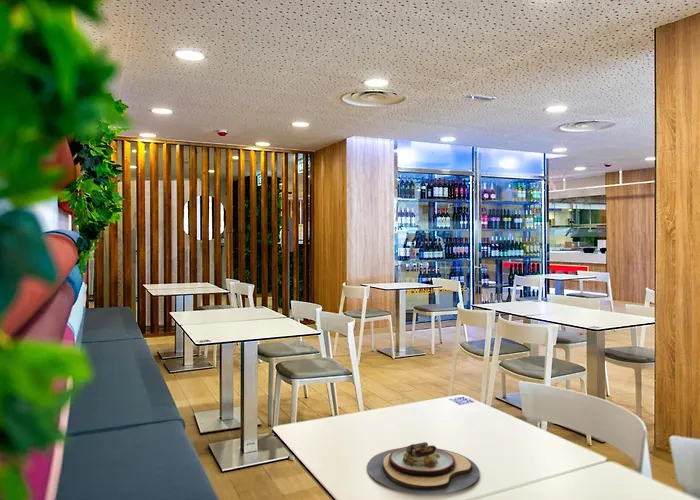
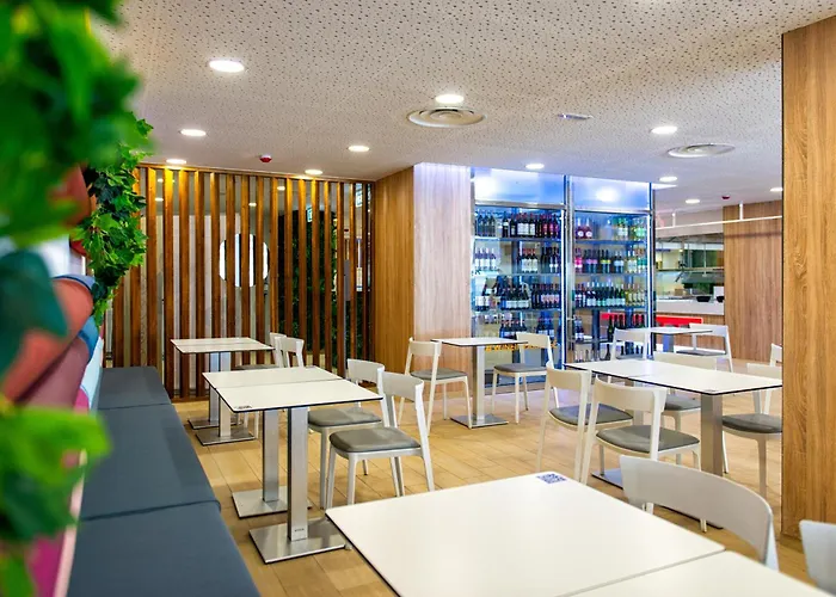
- plate (422, 456)
